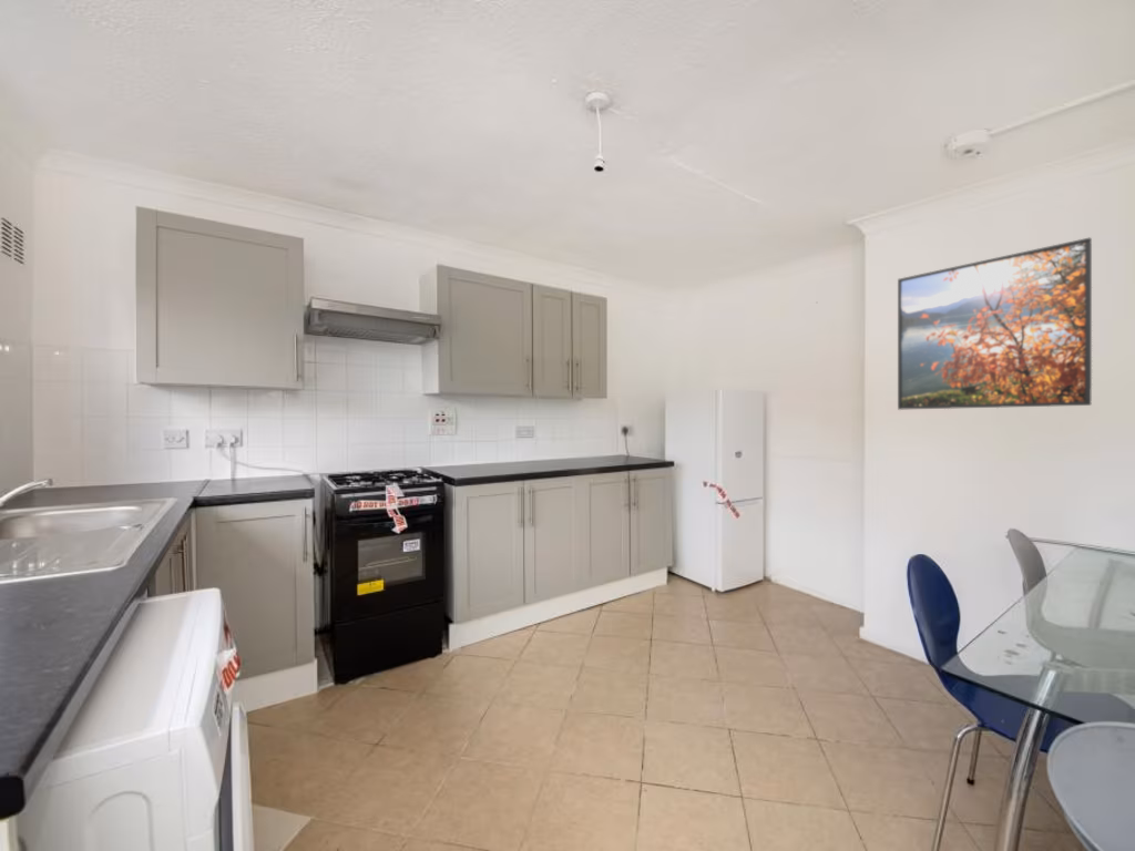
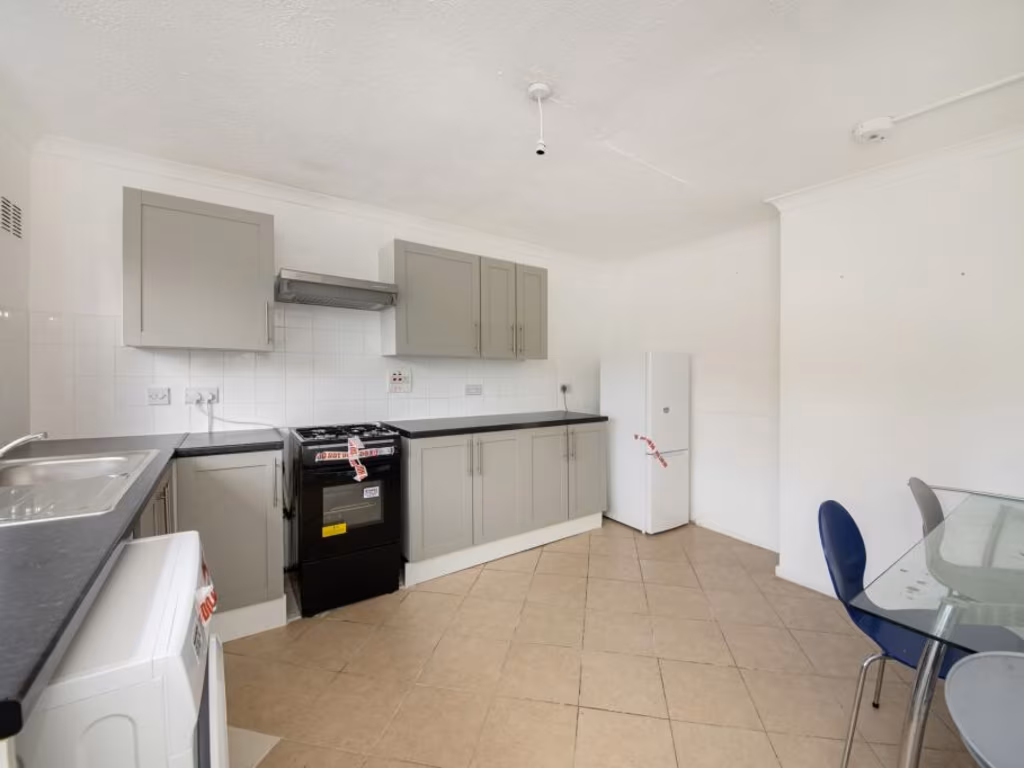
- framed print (982, 334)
